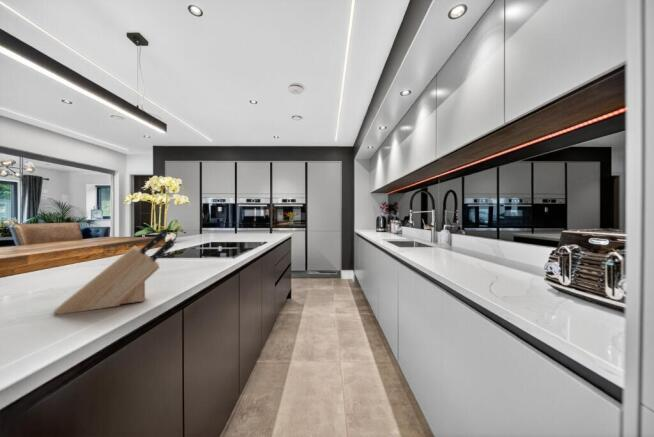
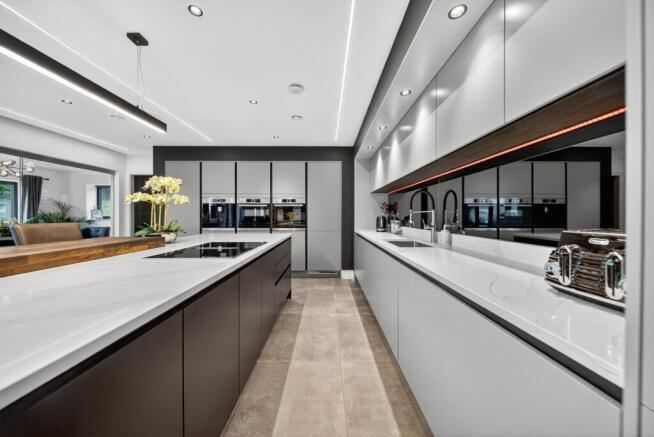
- knife block (121, 265)
